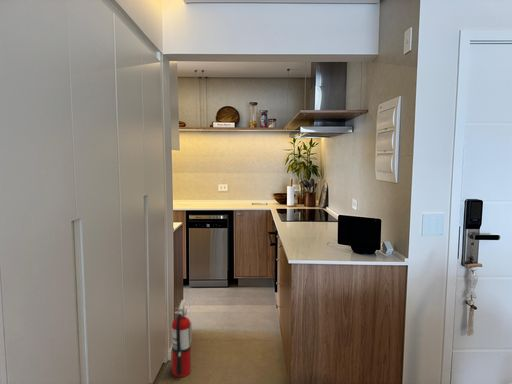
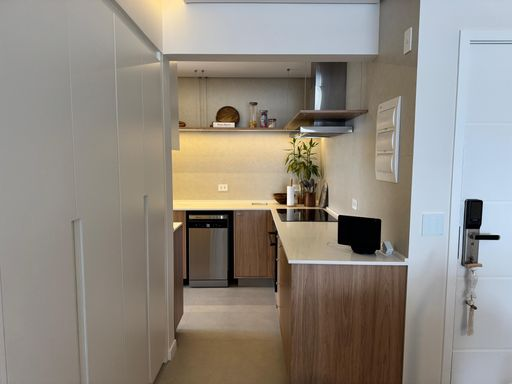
- fire extinguisher (181, 337)
